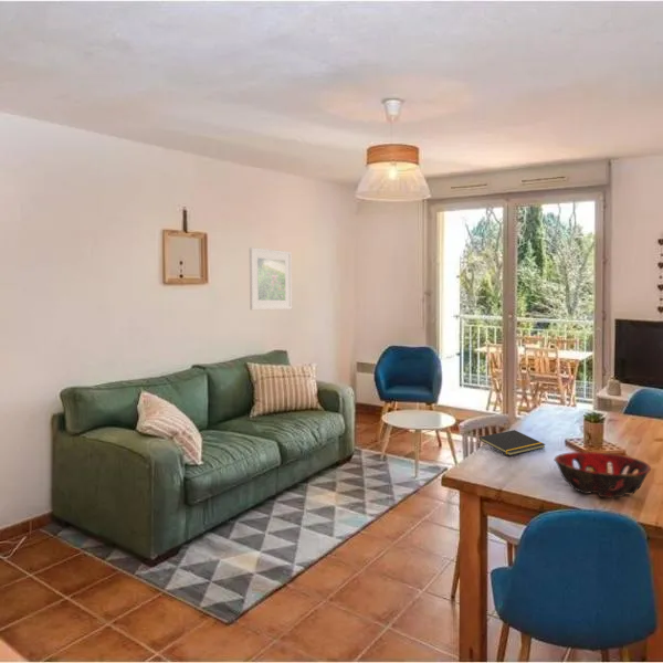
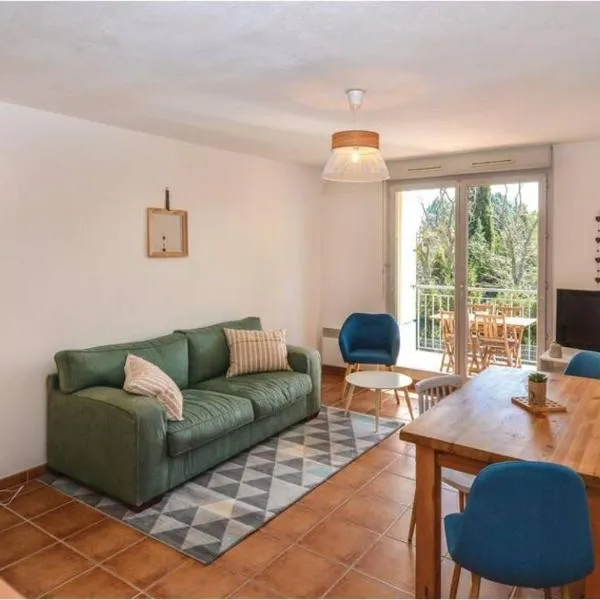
- decorative bowl (600, 475)
- notepad (512, 442)
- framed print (271, 280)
